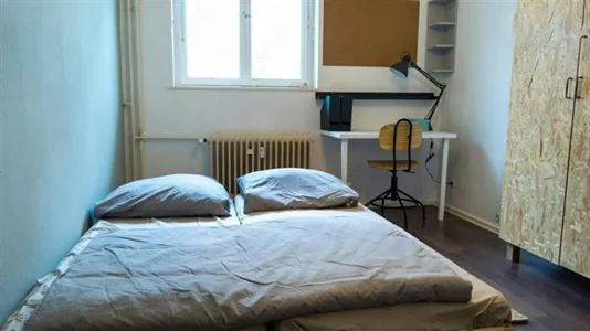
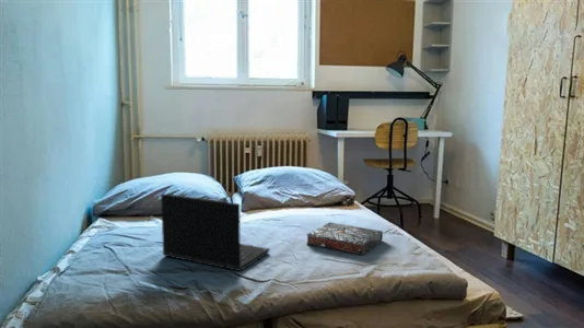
+ laptop (217, 224)
+ book (344, 236)
